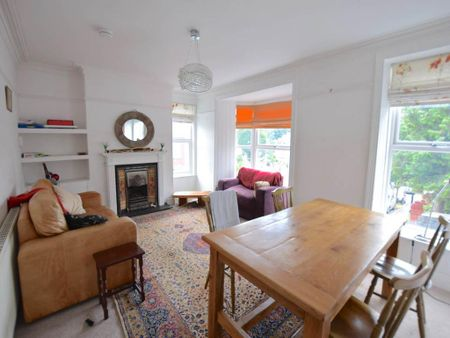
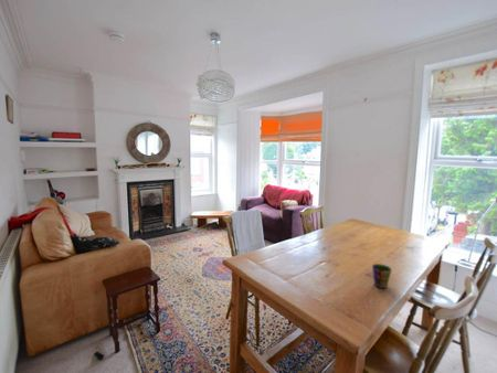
+ cup (380, 277)
